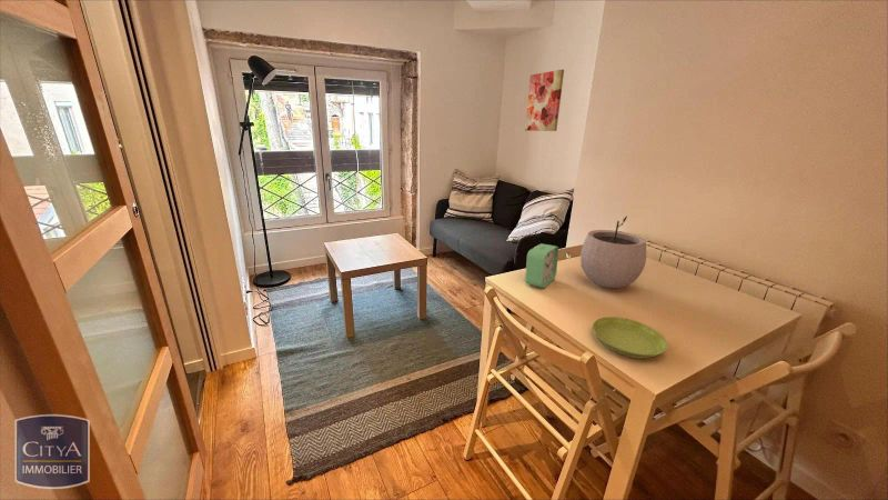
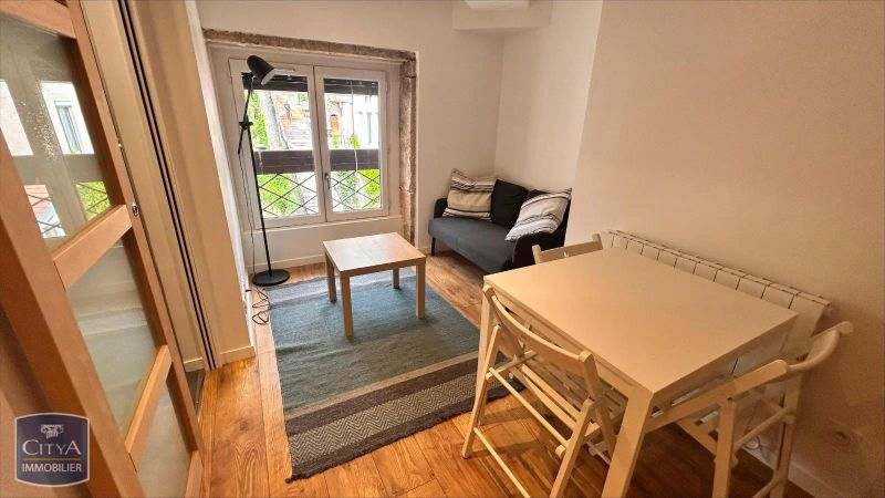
- alarm clock (542, 264)
- plant pot (613, 250)
- wall art (543, 102)
- saucer (627, 338)
